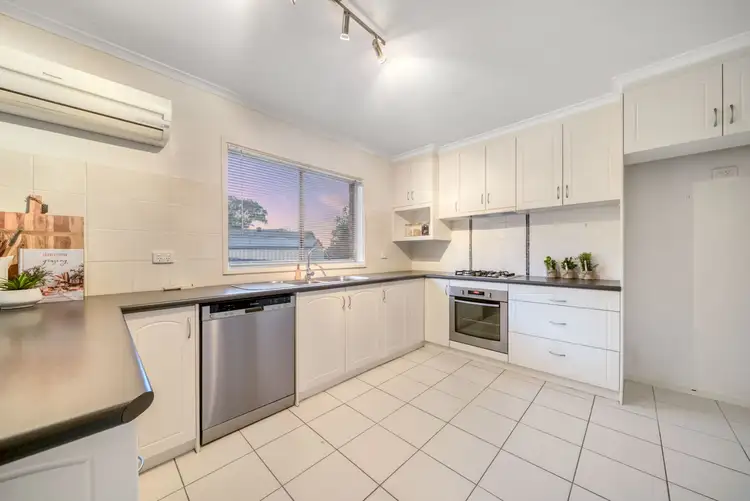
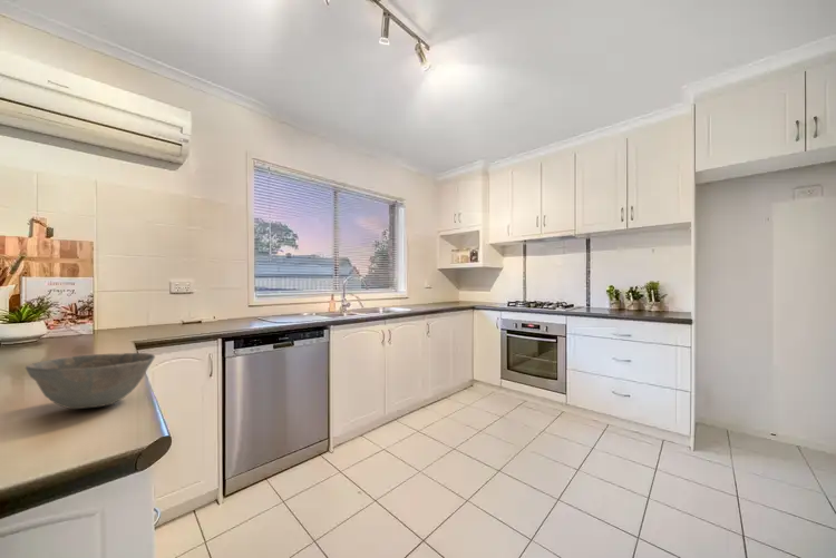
+ bowl (97, 380)
